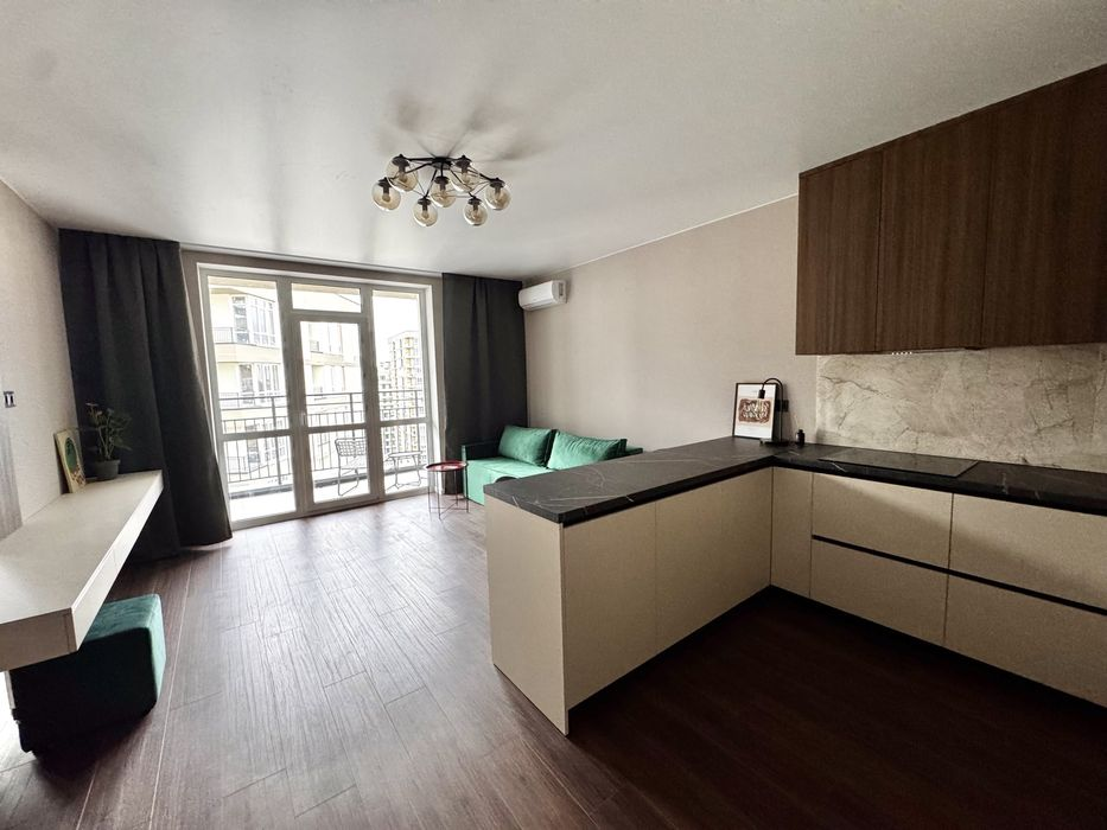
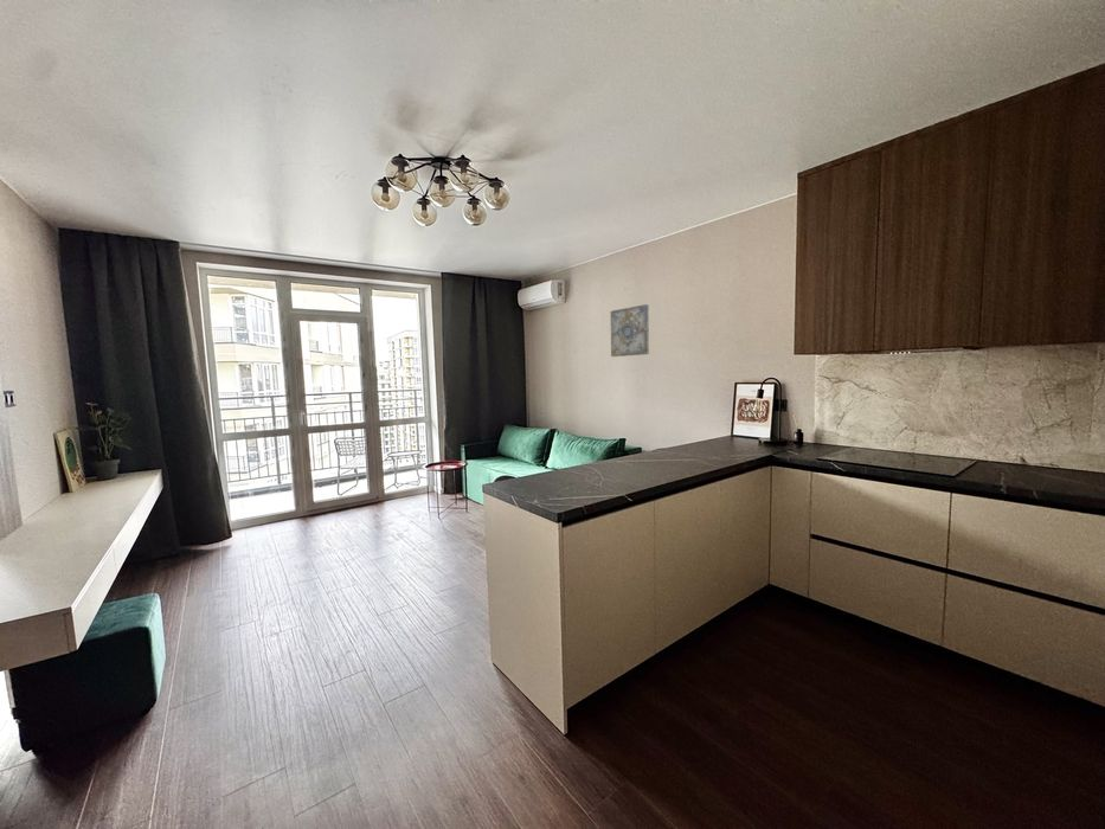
+ wall art (629, 332)
